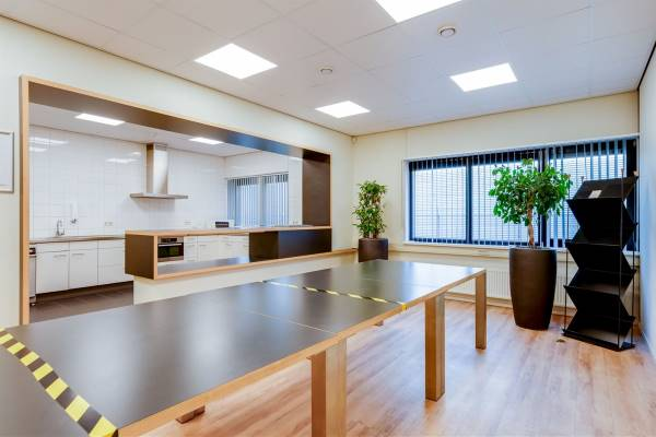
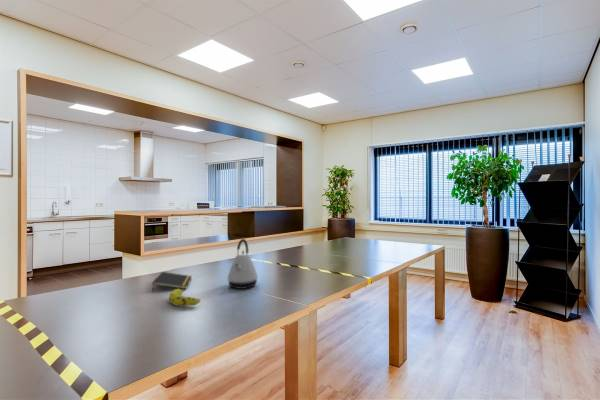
+ fruit (186, 297)
+ kettle (242, 262)
+ notepad (173, 279)
